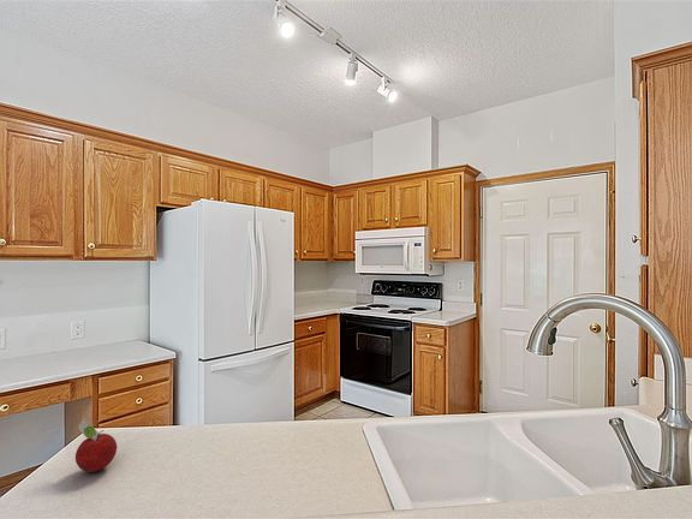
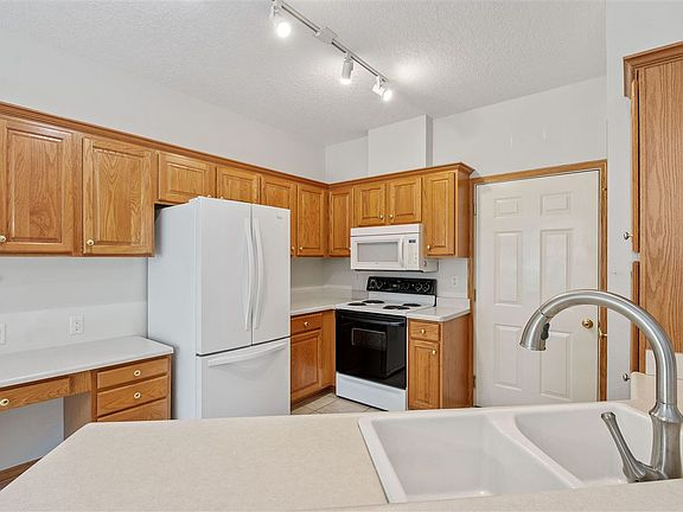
- fruit (91, 445)
